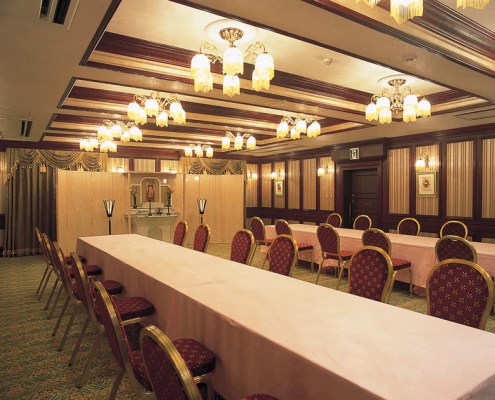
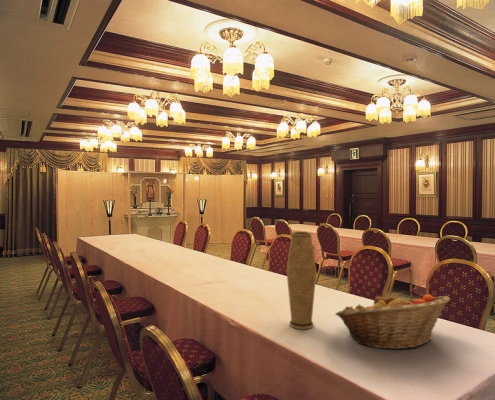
+ fruit basket (392, 314)
+ vase (301, 278)
